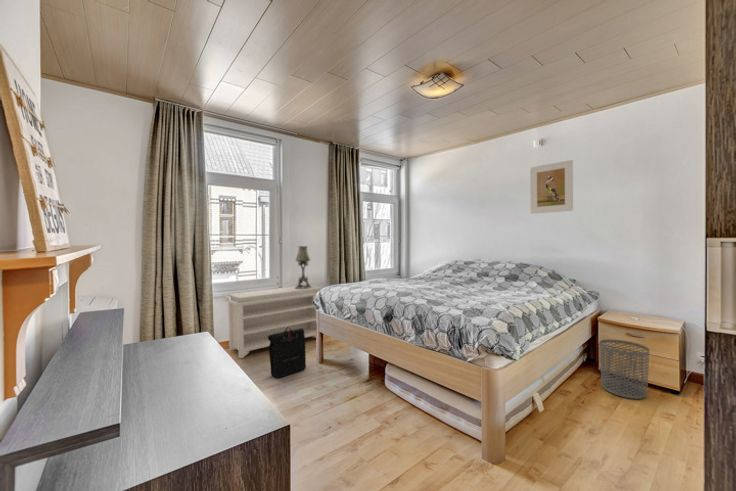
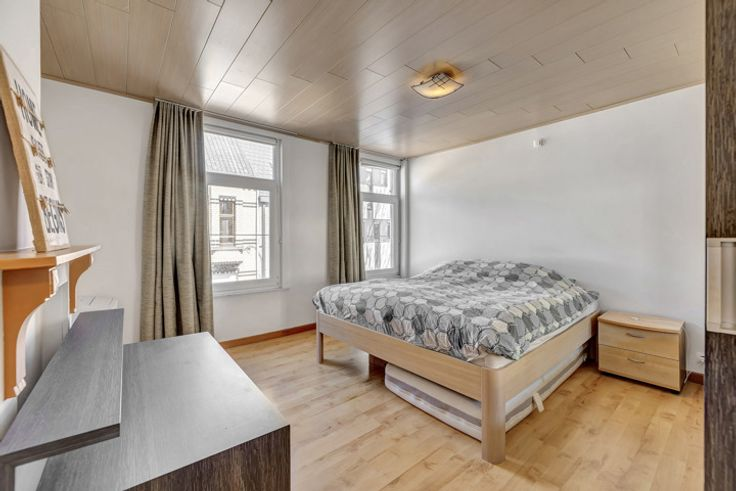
- backpack (288, 349)
- bench (277, 317)
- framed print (550, 188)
- table lamp (302, 266)
- waste bin (623, 368)
